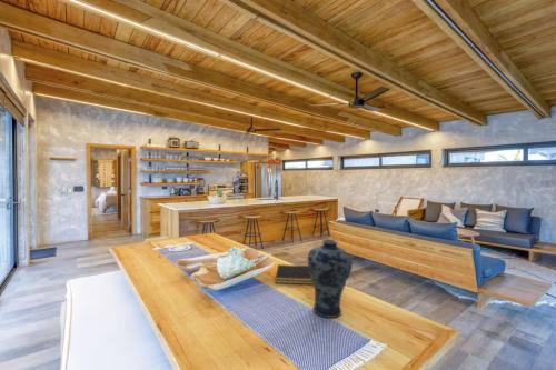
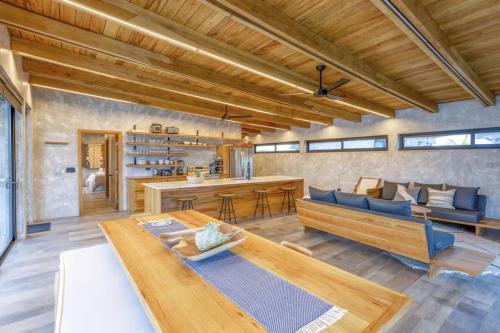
- notepad (297, 273)
- vase (328, 276)
